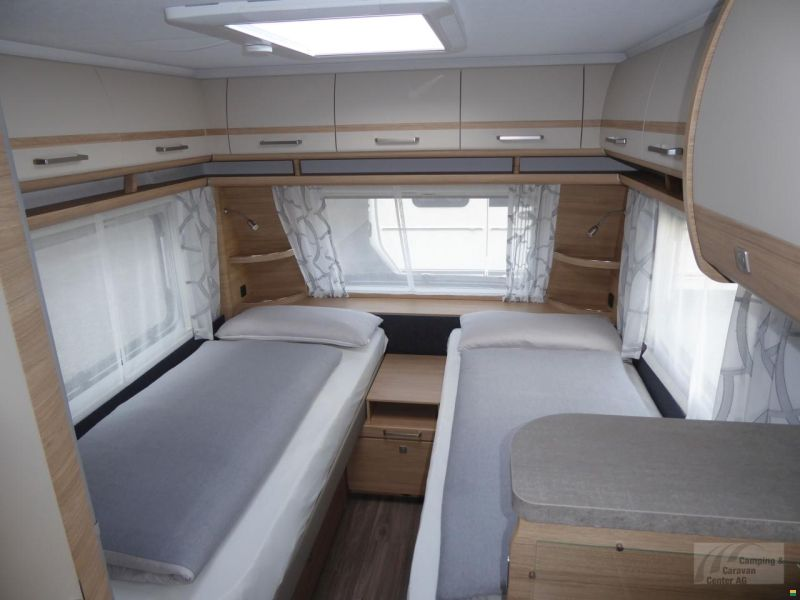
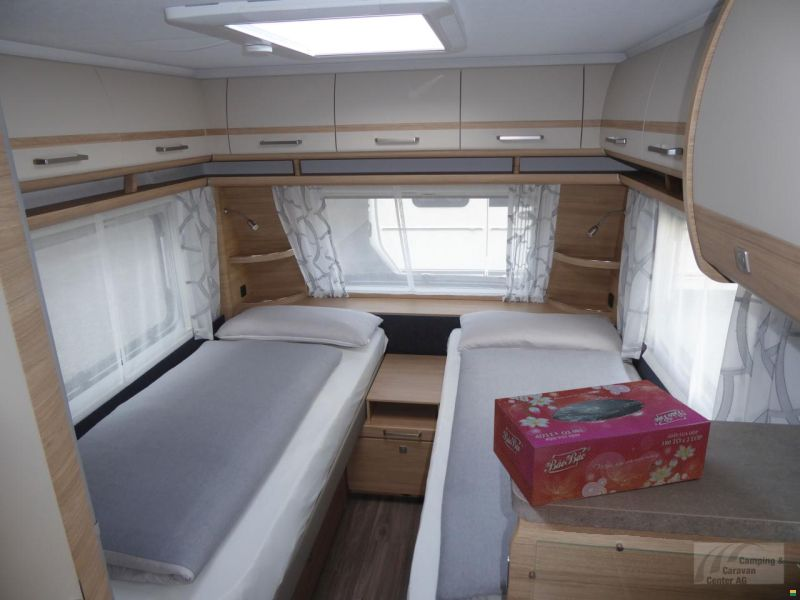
+ tissue box (595, 437)
